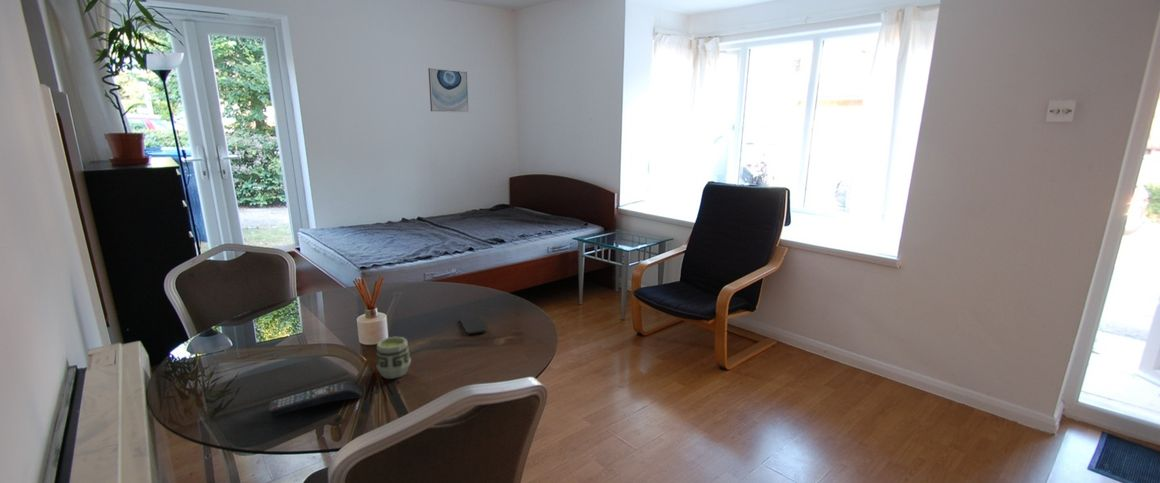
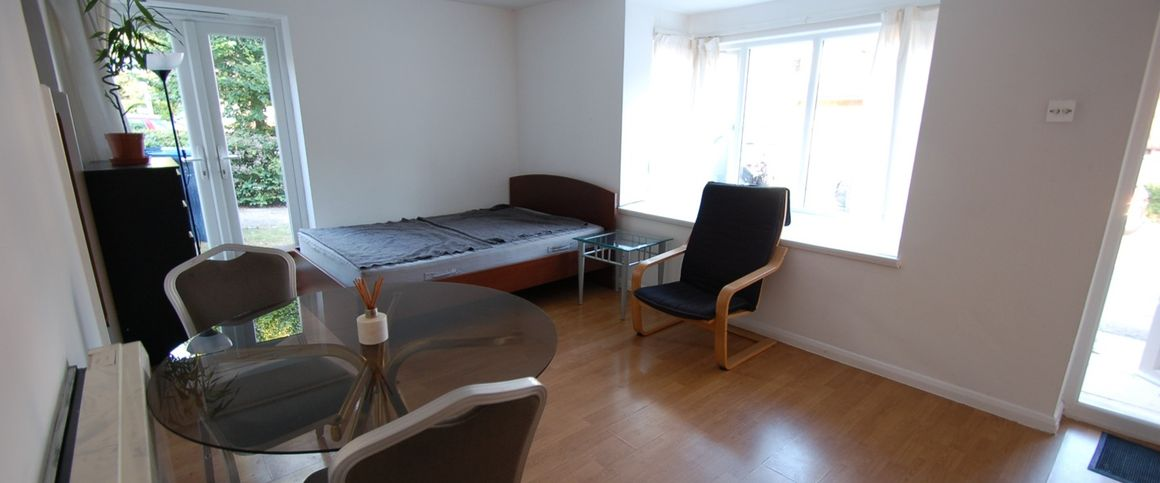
- wall art (449, 91)
- cup (393, 357)
- smartphone (473, 324)
- remote control (316, 397)
